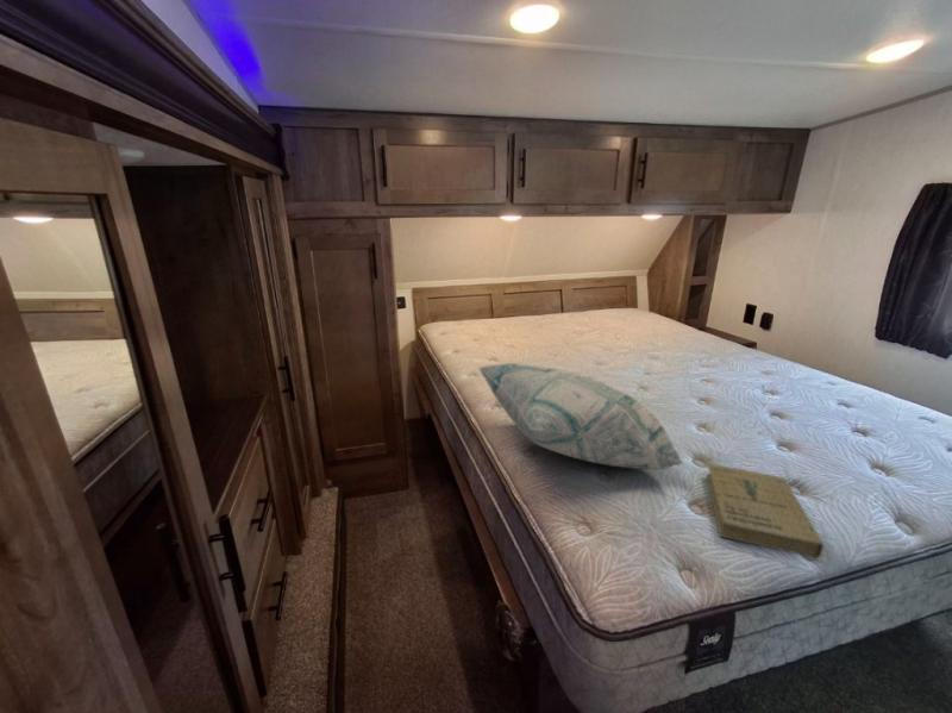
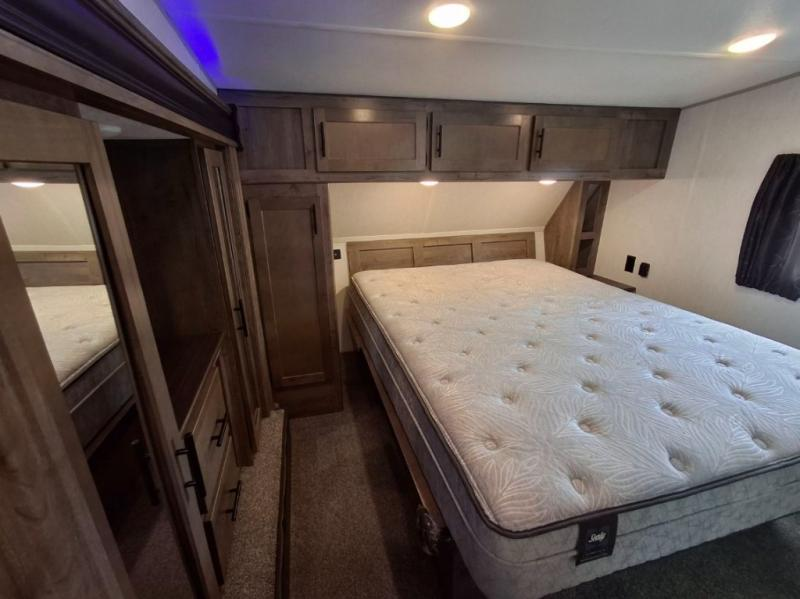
- book (756, 504)
- decorative pillow (565, 413)
